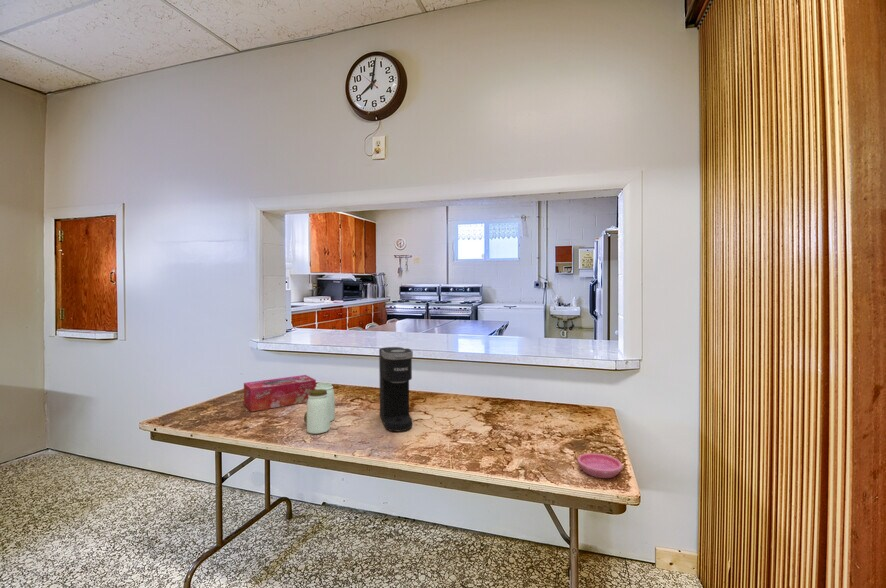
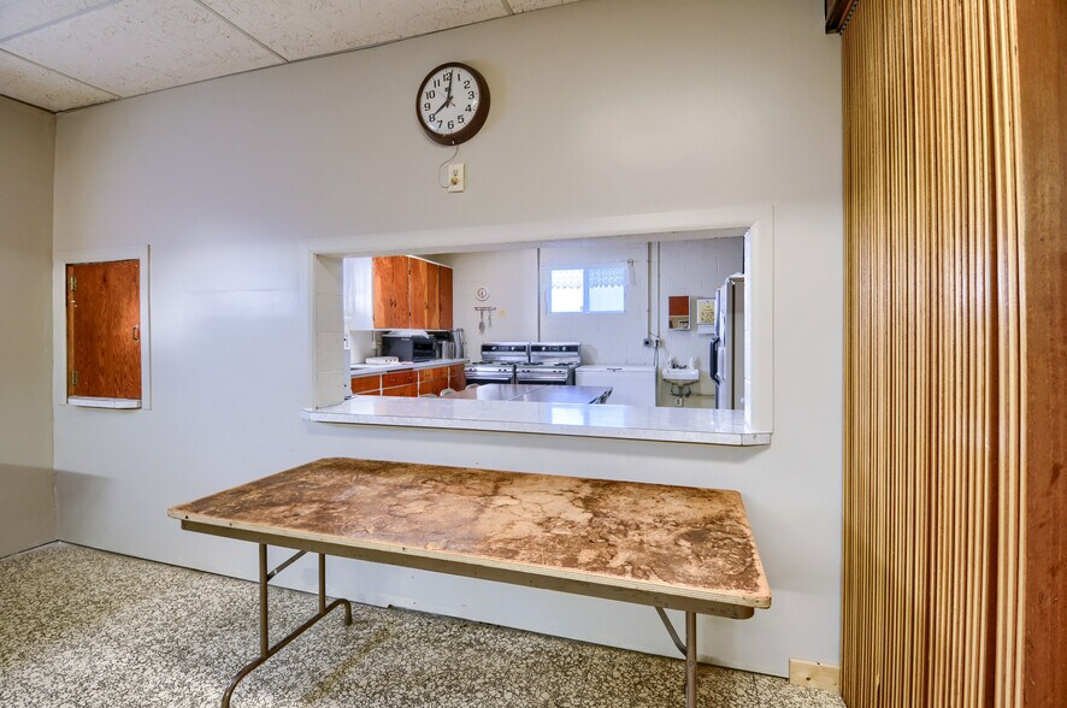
- saucer (599, 466)
- tissue box (280, 391)
- jar (320, 405)
- coffee maker (395, 384)
